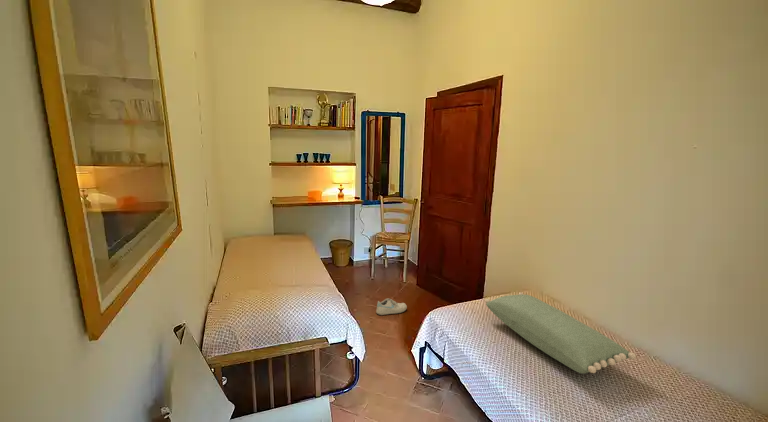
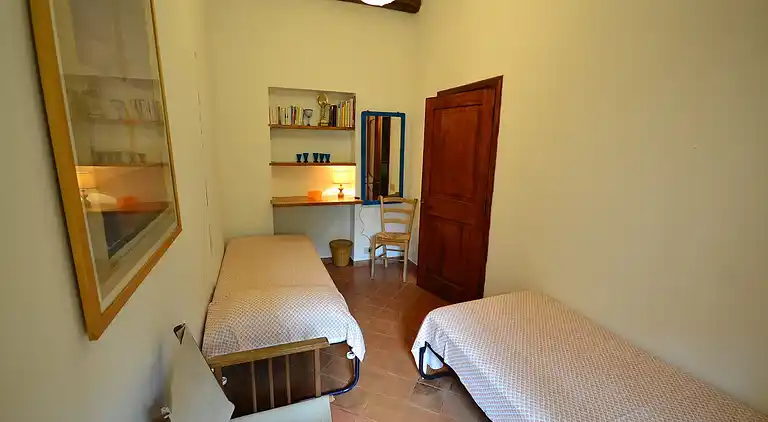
- pillow (550, 326)
- shoe (391, 304)
